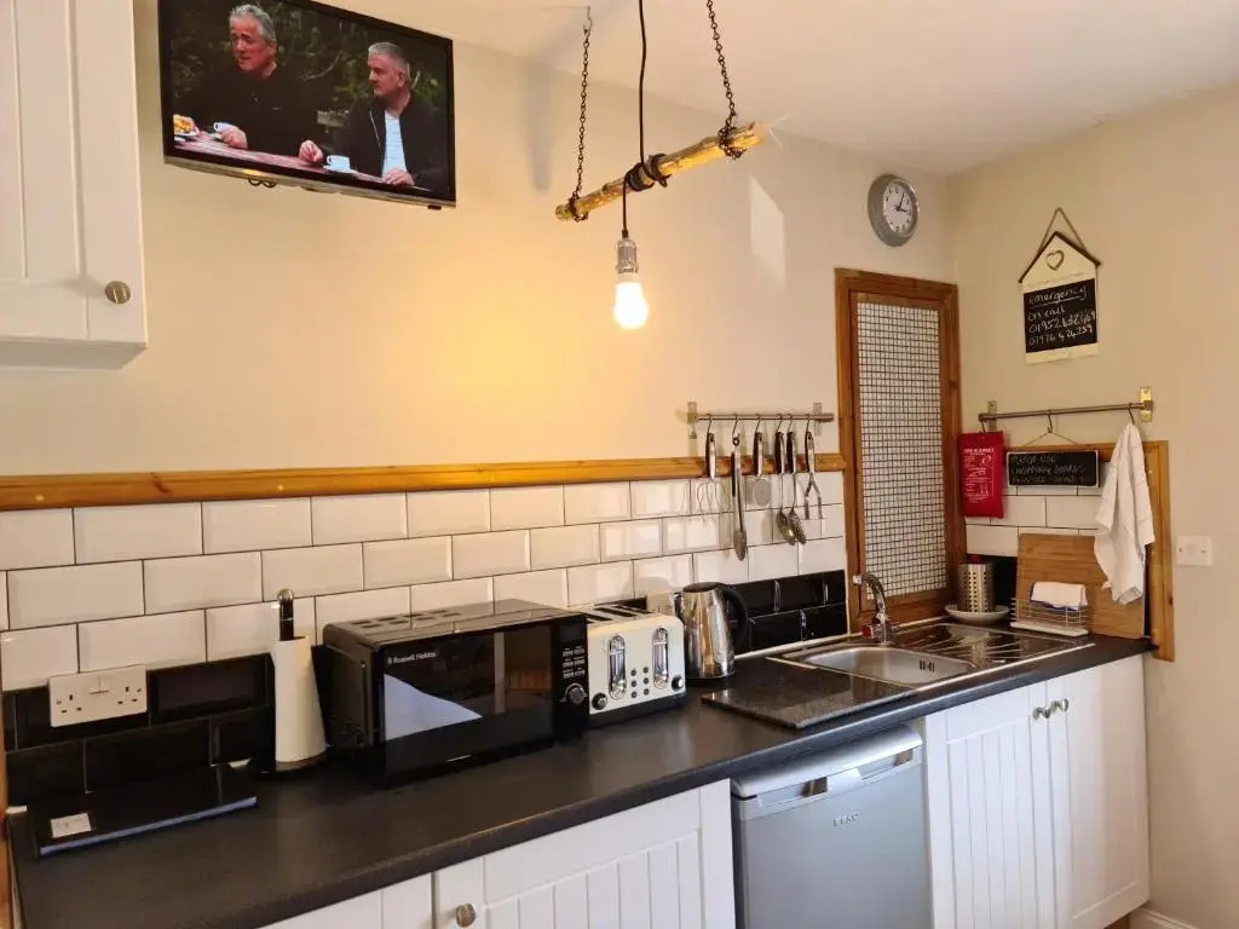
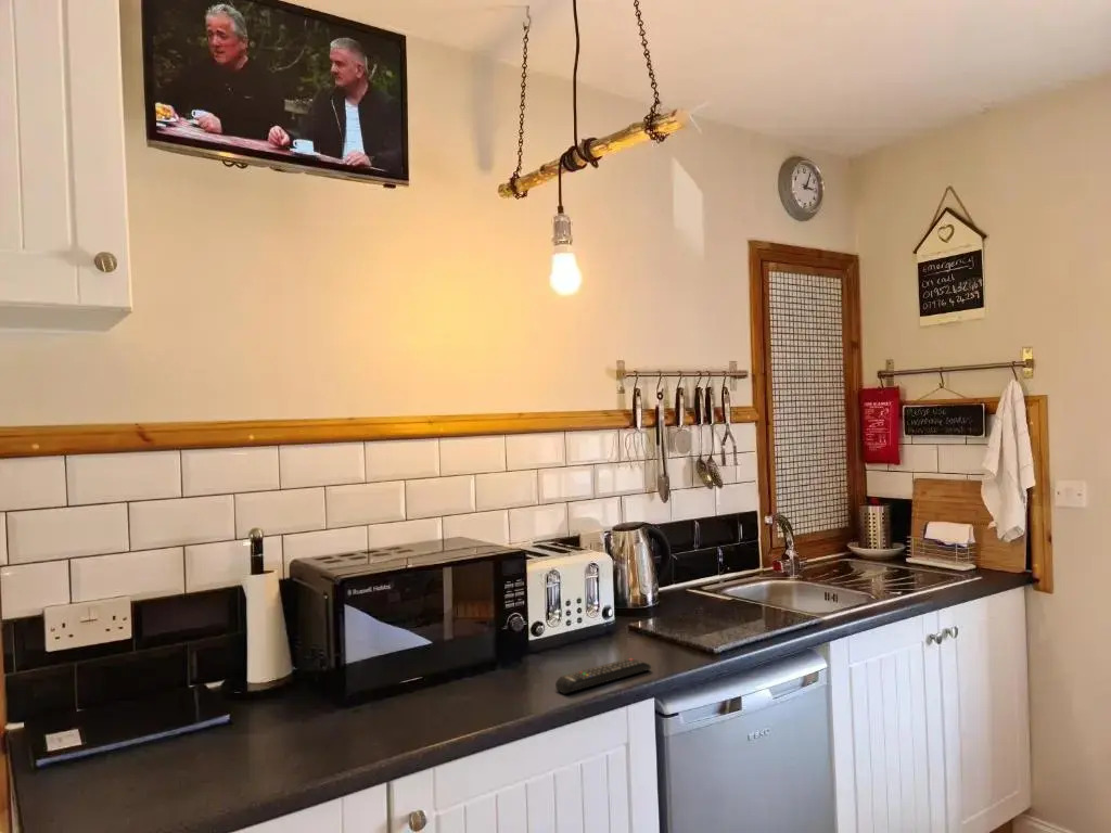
+ remote control (604, 675)
